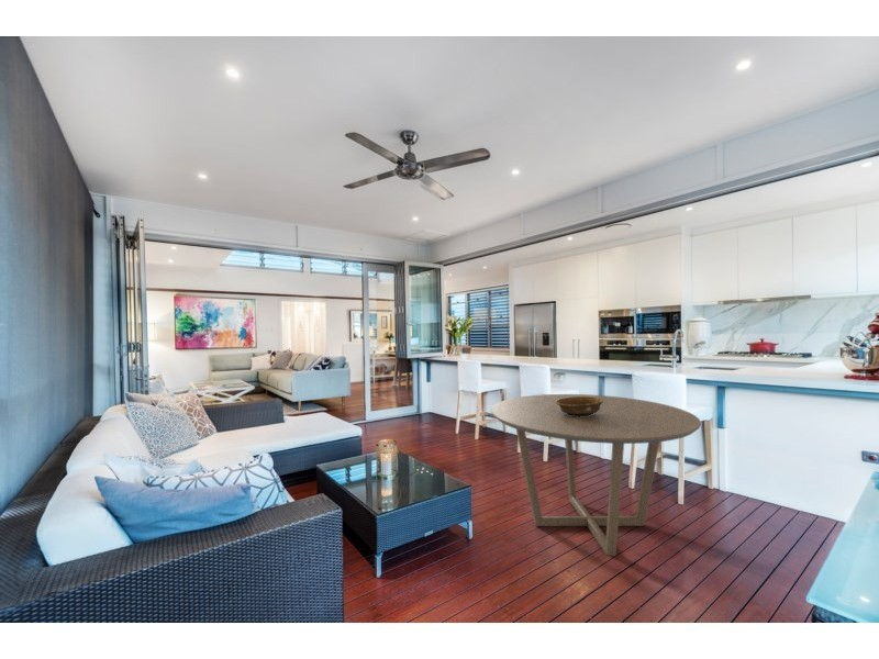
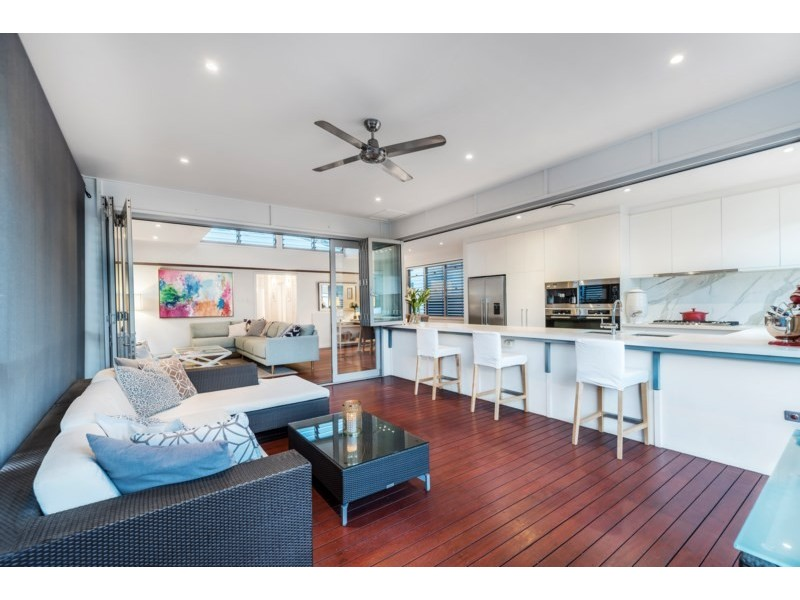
- decorative bowl (579, 405)
- dining table (574, 467)
